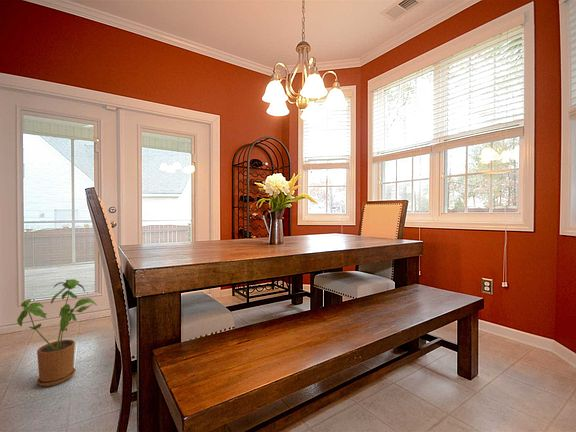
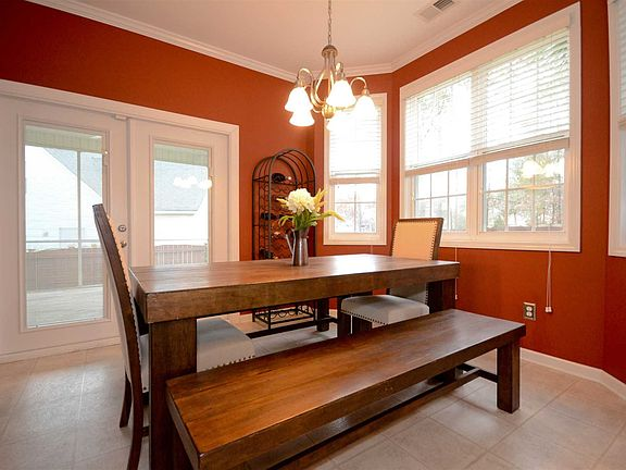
- house plant (62, 329)
